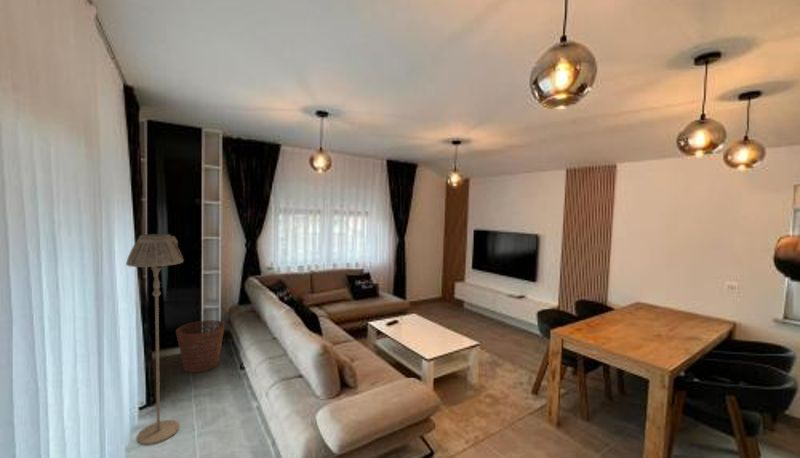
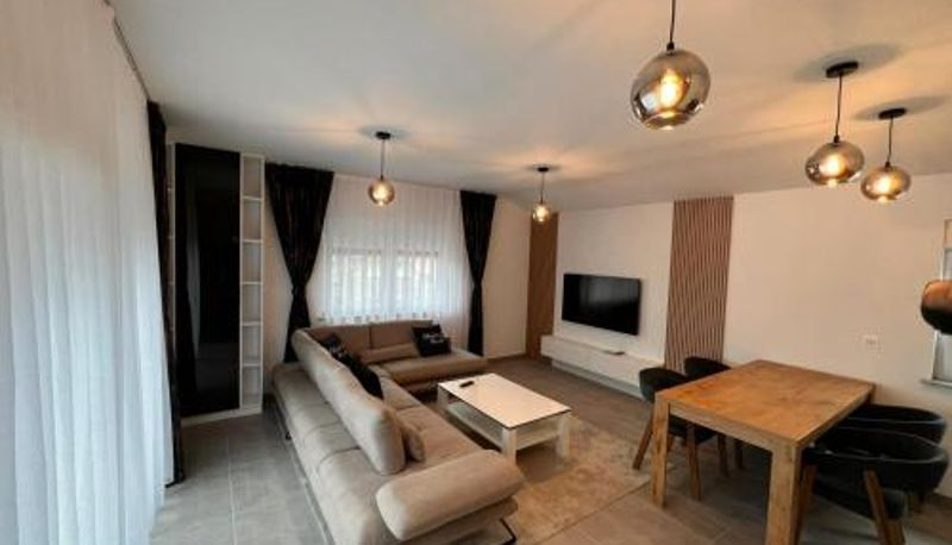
- floor lamp (157, 335)
- basket (201, 346)
